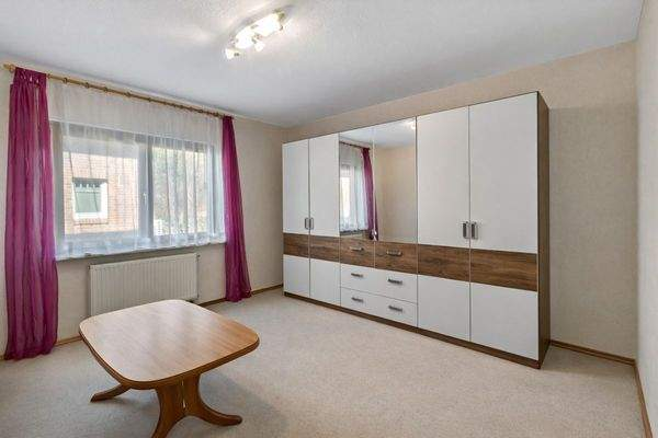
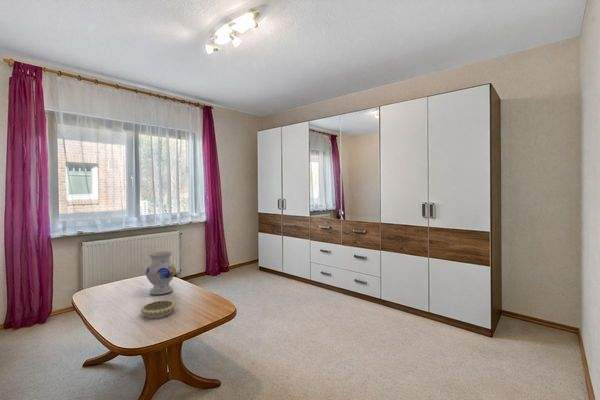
+ decorative bowl (158, 308)
+ vase (161, 272)
